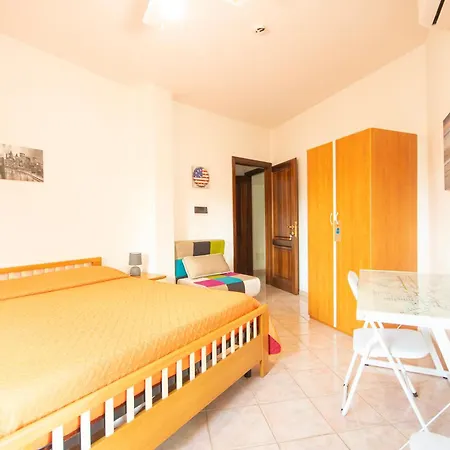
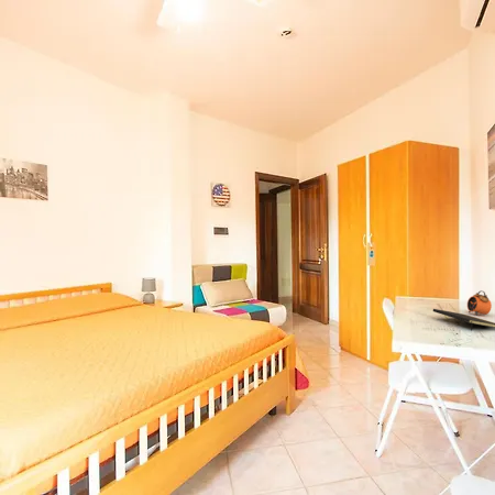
+ notepad (466, 318)
+ alarm clock (479, 302)
